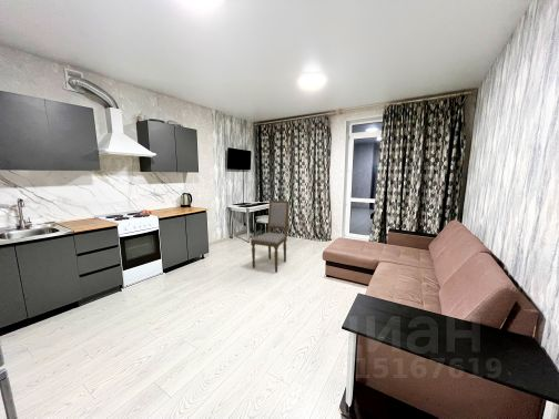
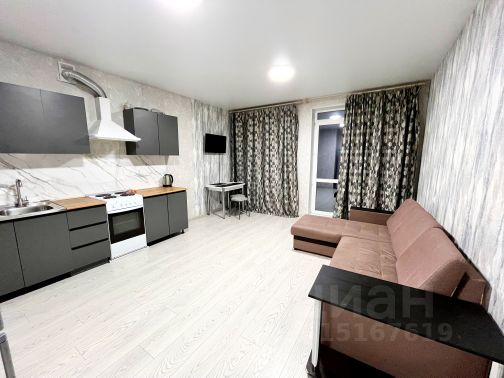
- dining chair (272, 233)
